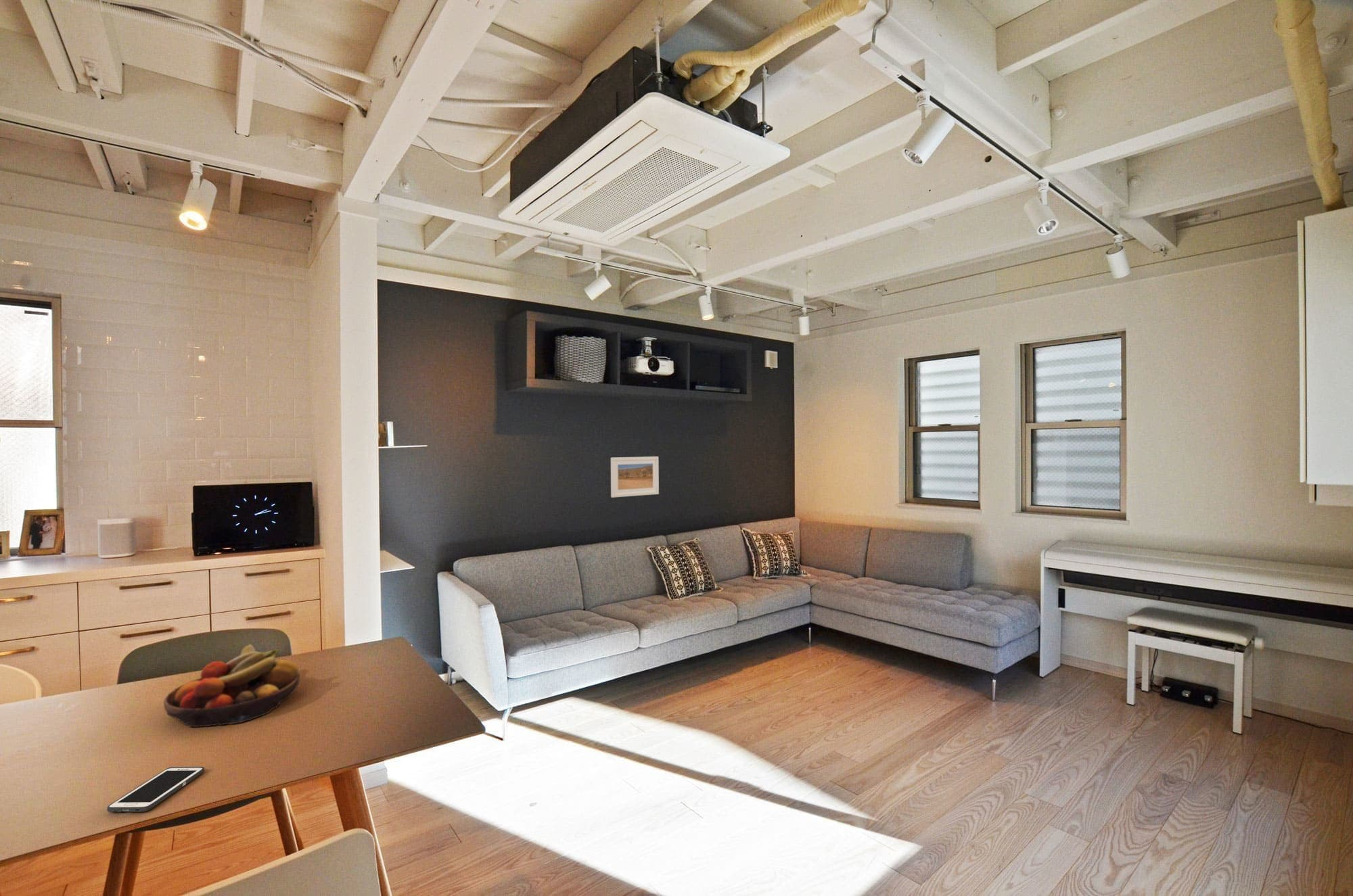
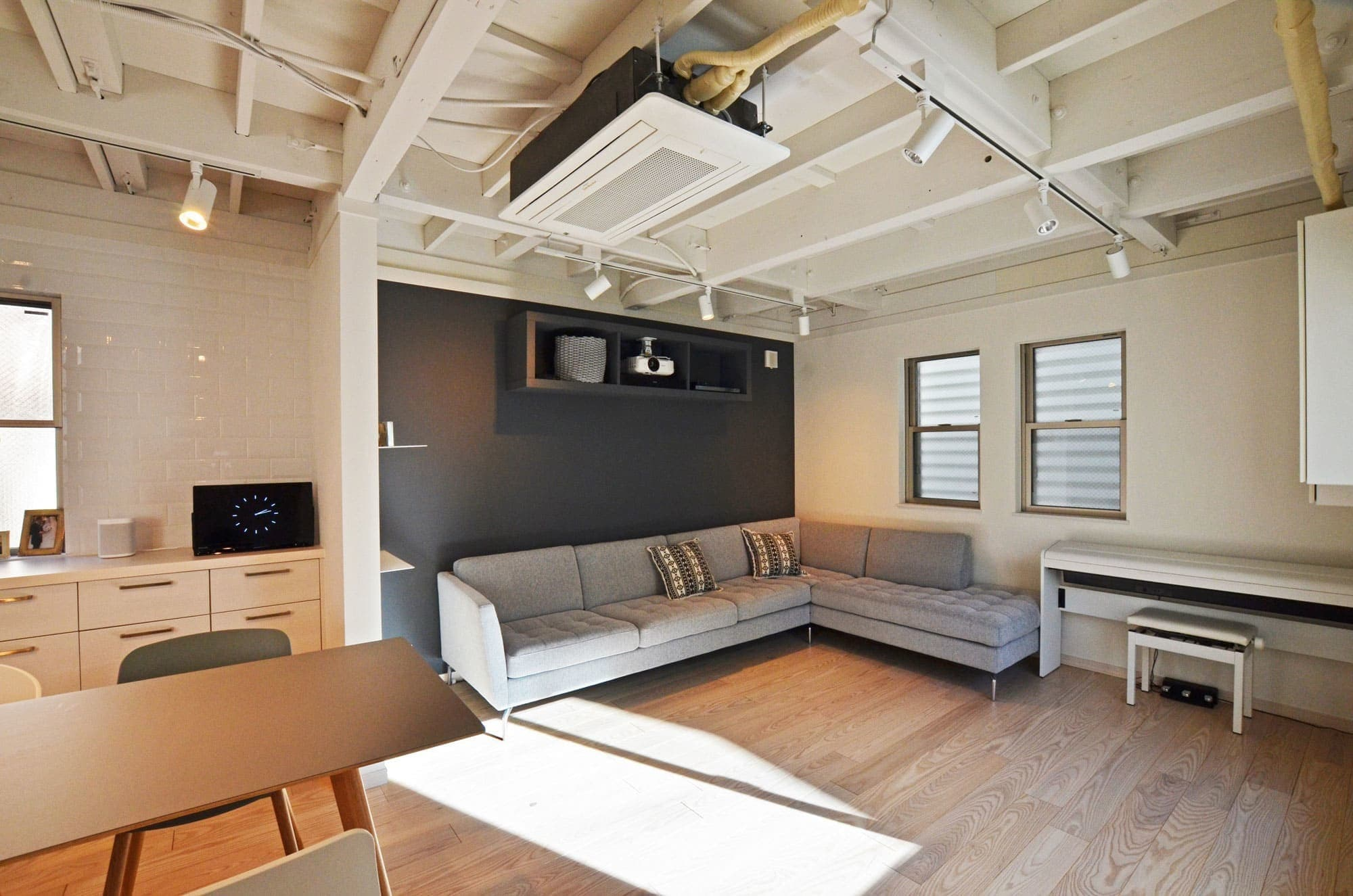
- fruit bowl (235, 680)
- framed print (635, 476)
- cell phone (158, 788)
